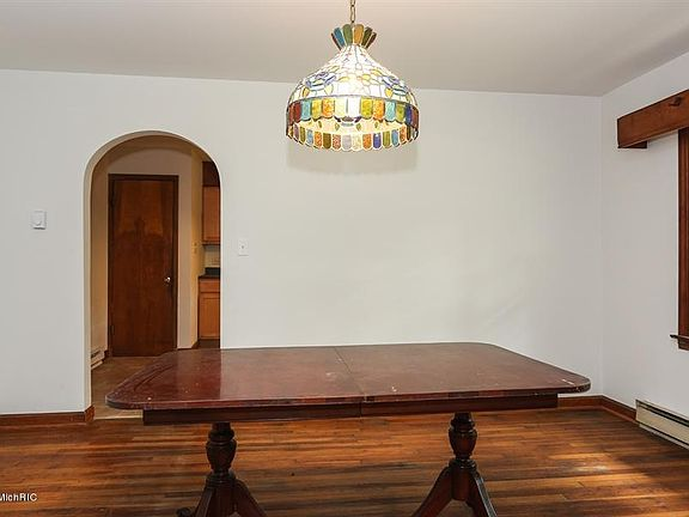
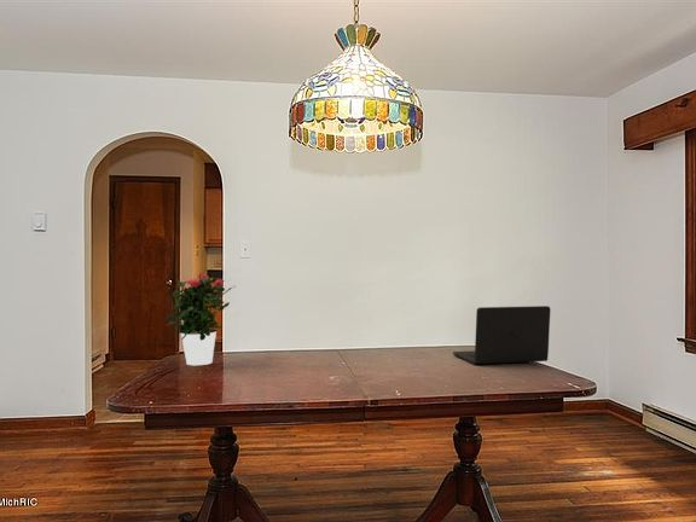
+ potted flower (199, 318)
+ laptop (499, 331)
